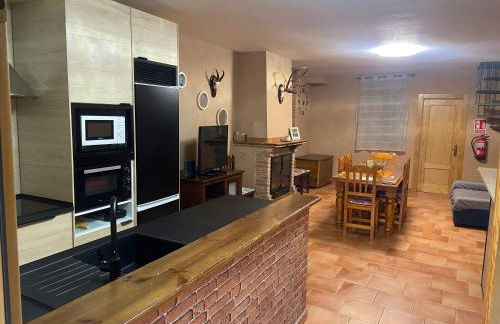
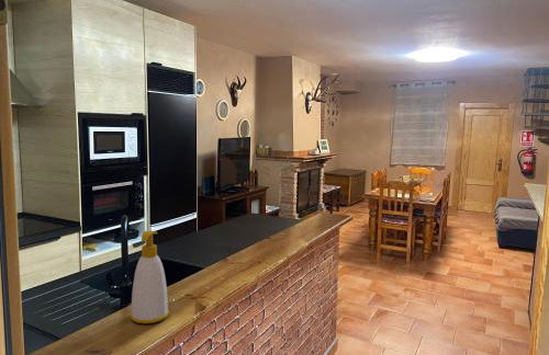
+ soap bottle (149, 274)
